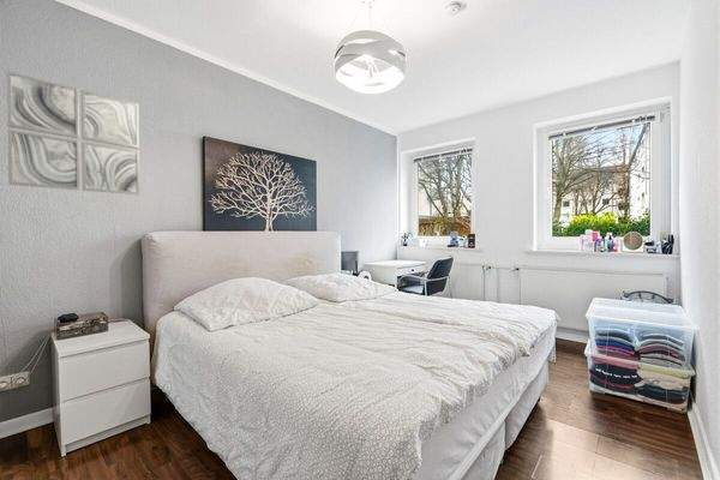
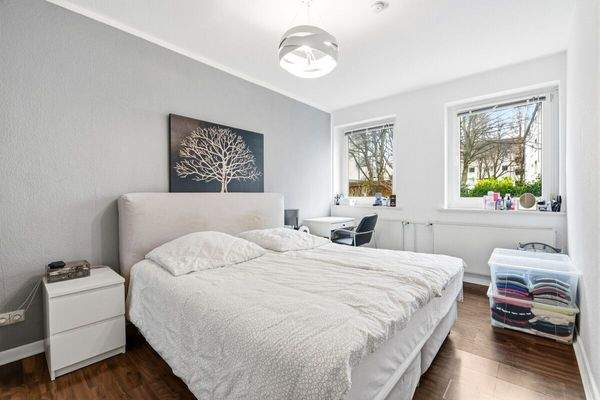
- wall art (78, 140)
